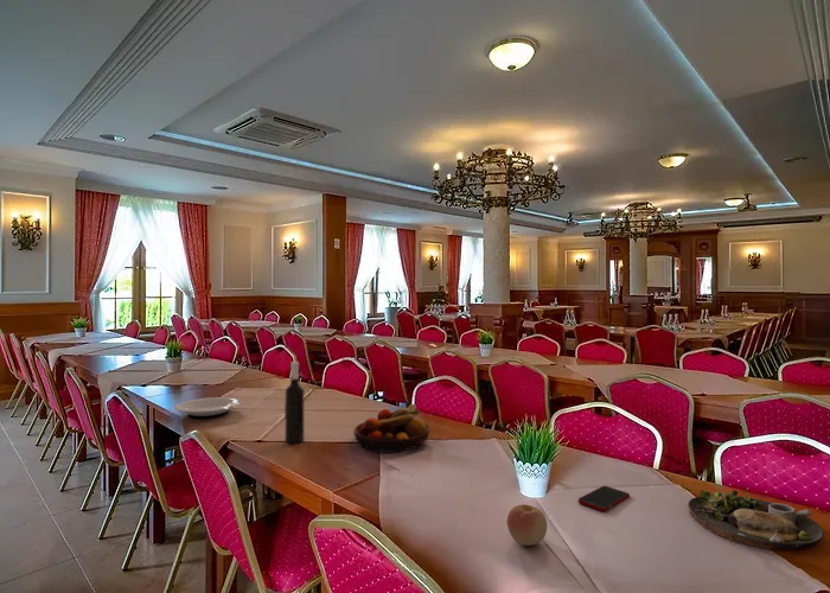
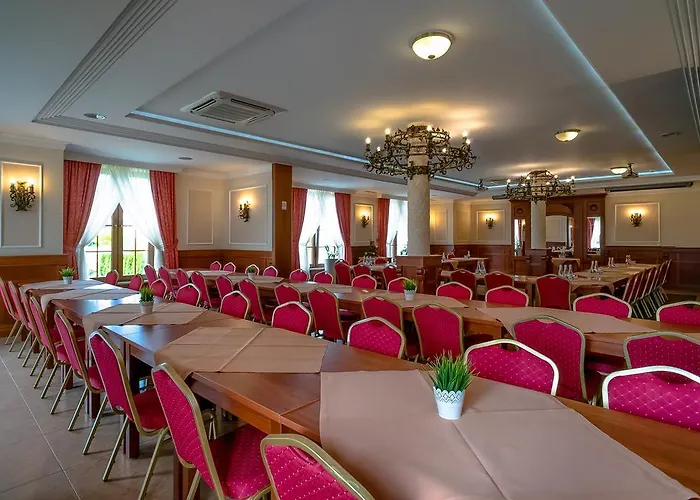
- wine bottle (294, 401)
- cell phone (604, 498)
- plate (208, 408)
- dinner plate (751, 510)
- apple (526, 524)
- fruit bowl (391, 425)
